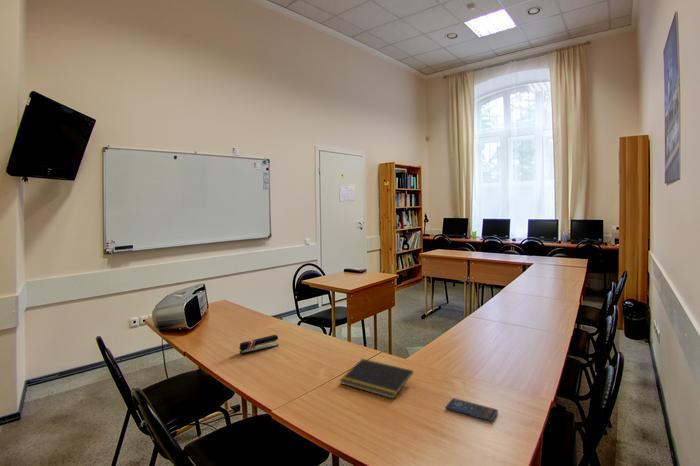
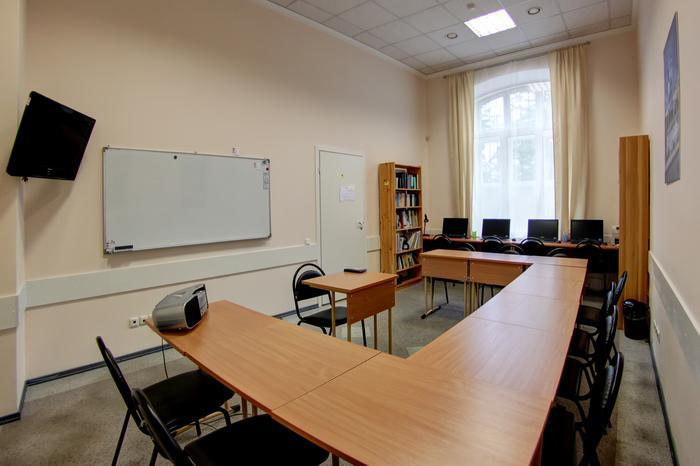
- notepad (376, 376)
- smartphone (471, 409)
- stapler (259, 343)
